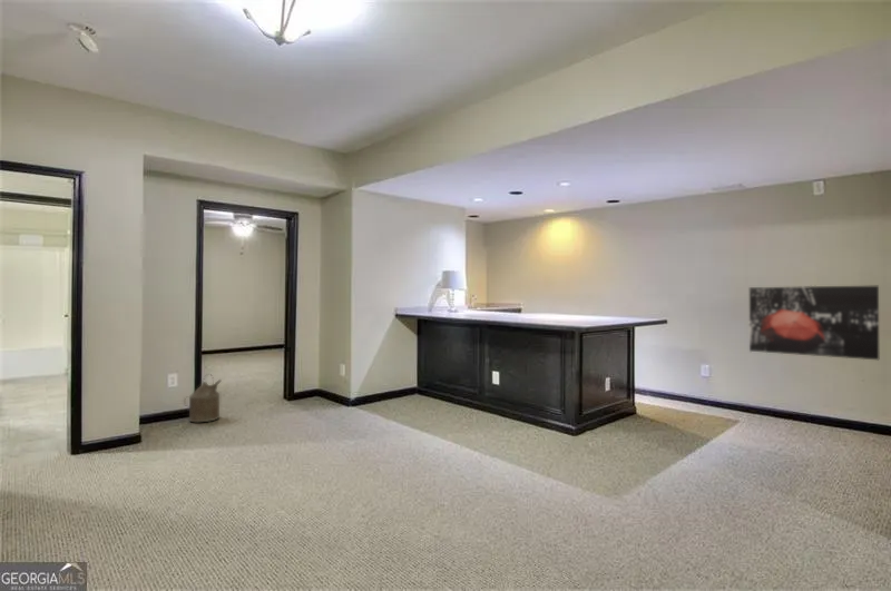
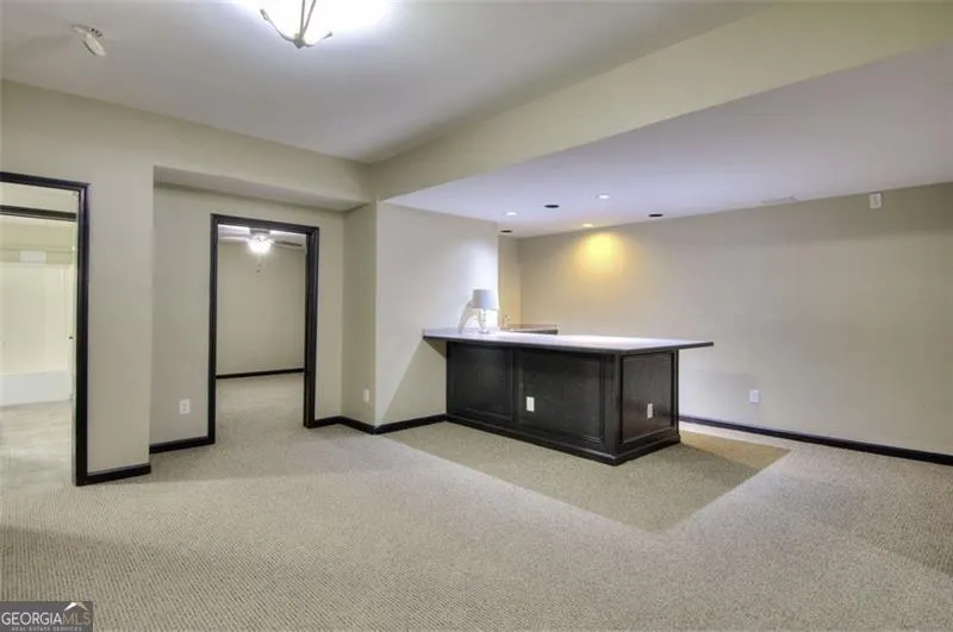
- watering can (203, 396)
- wall art (809, 321)
